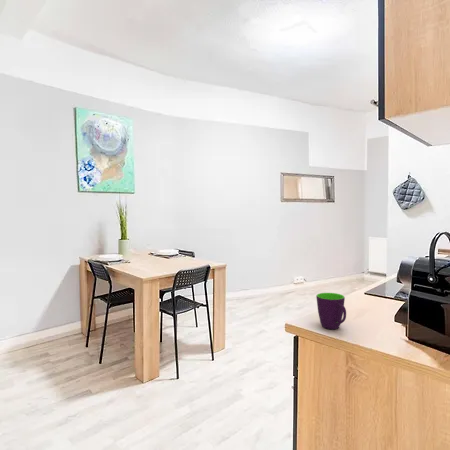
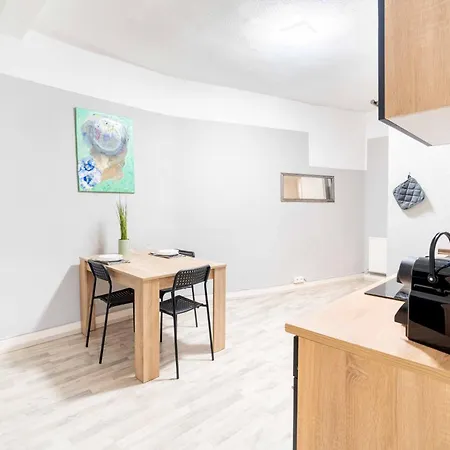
- mug (333, 312)
